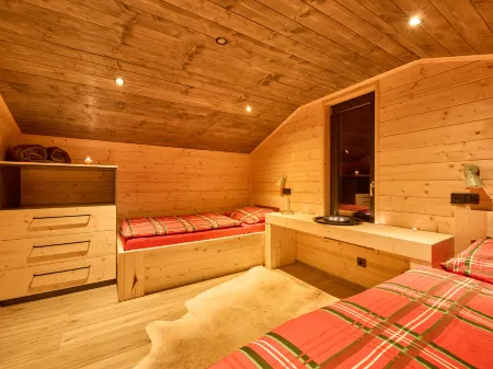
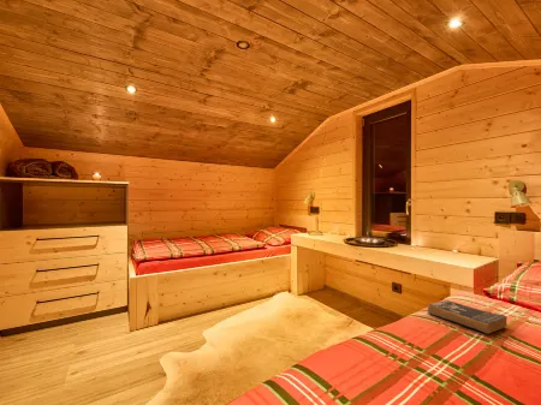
+ book (464, 314)
